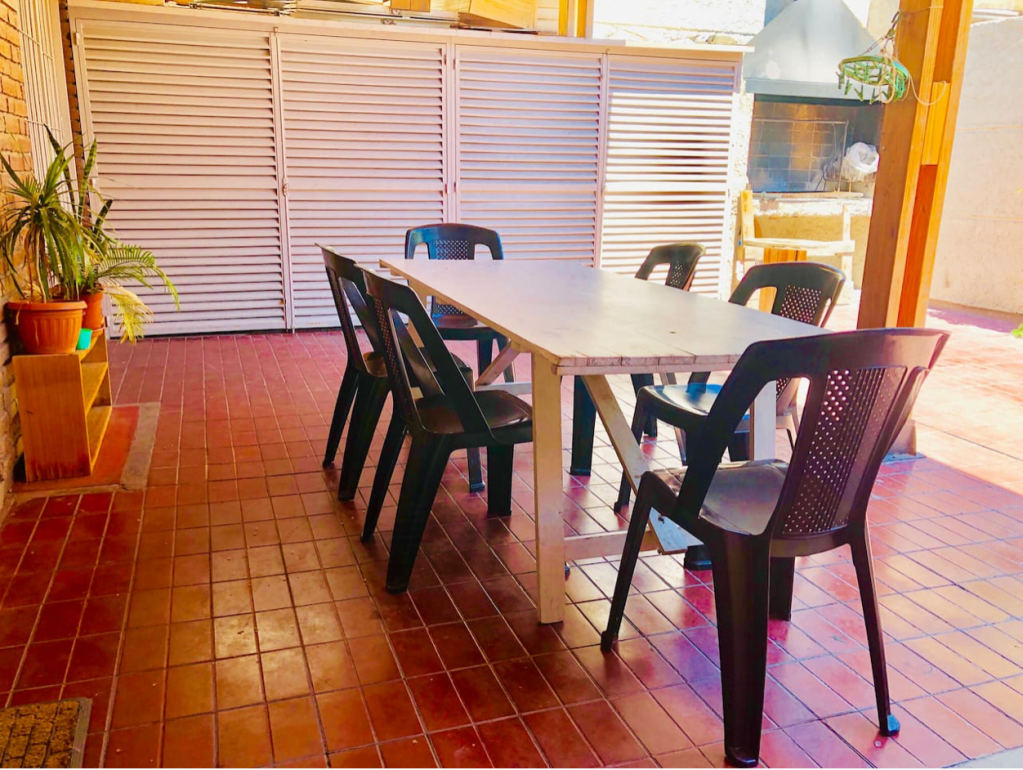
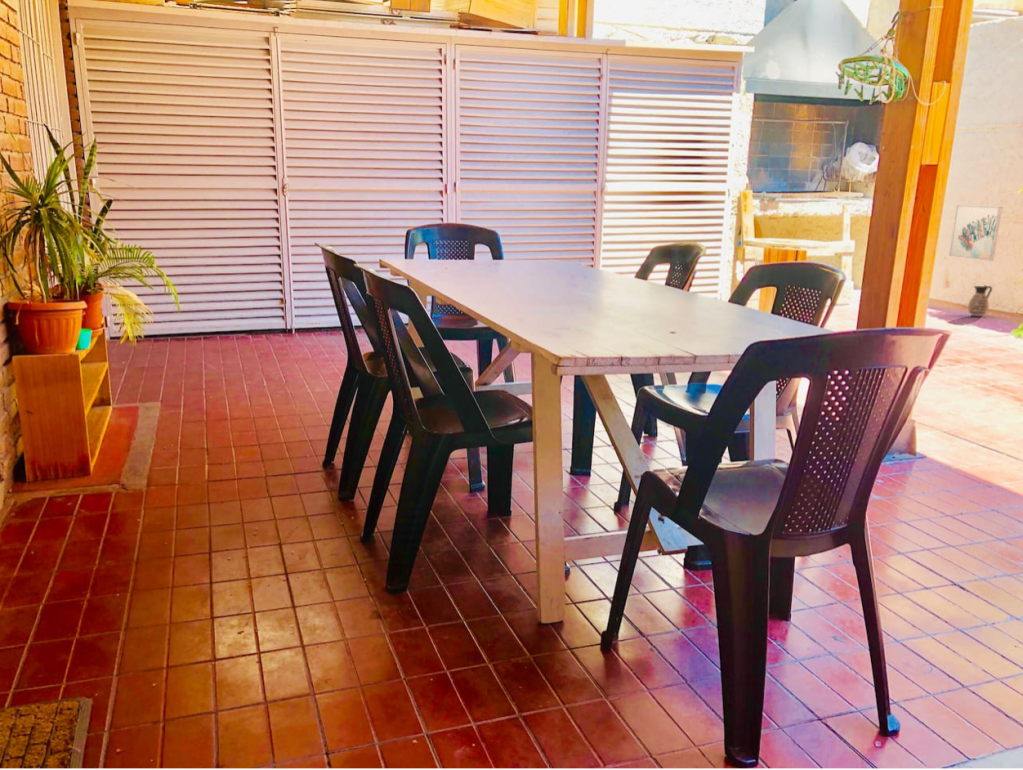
+ wall art (974, 232)
+ ceramic jug (979, 300)
